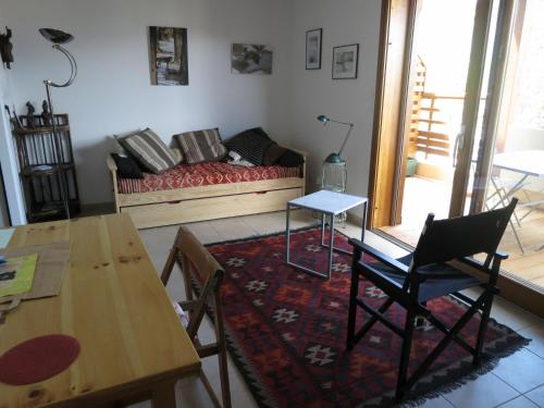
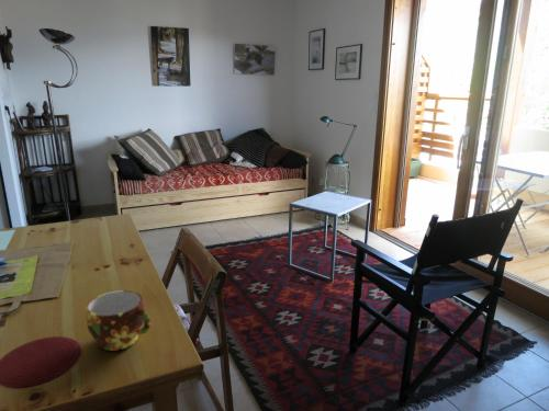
+ cup (120, 321)
